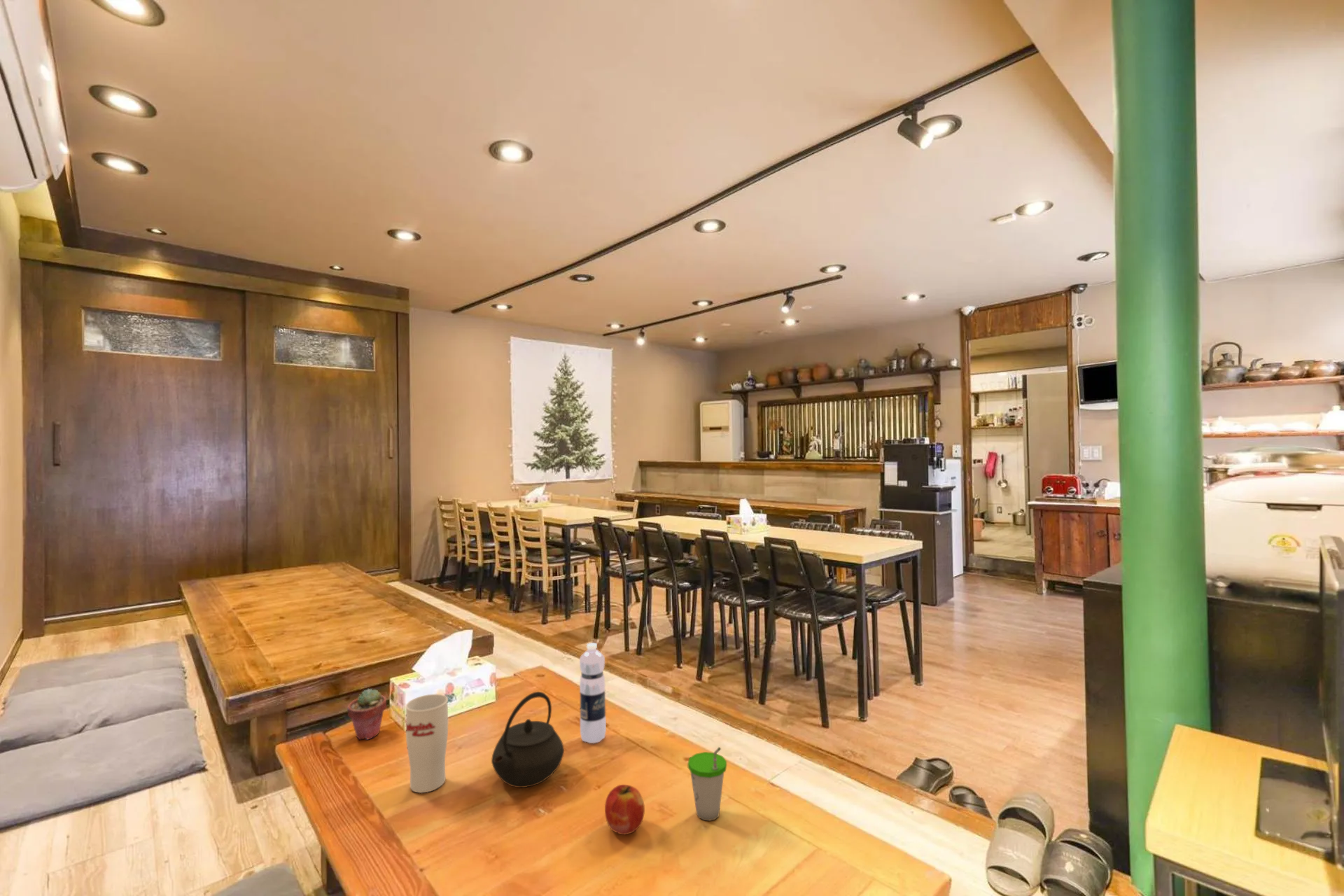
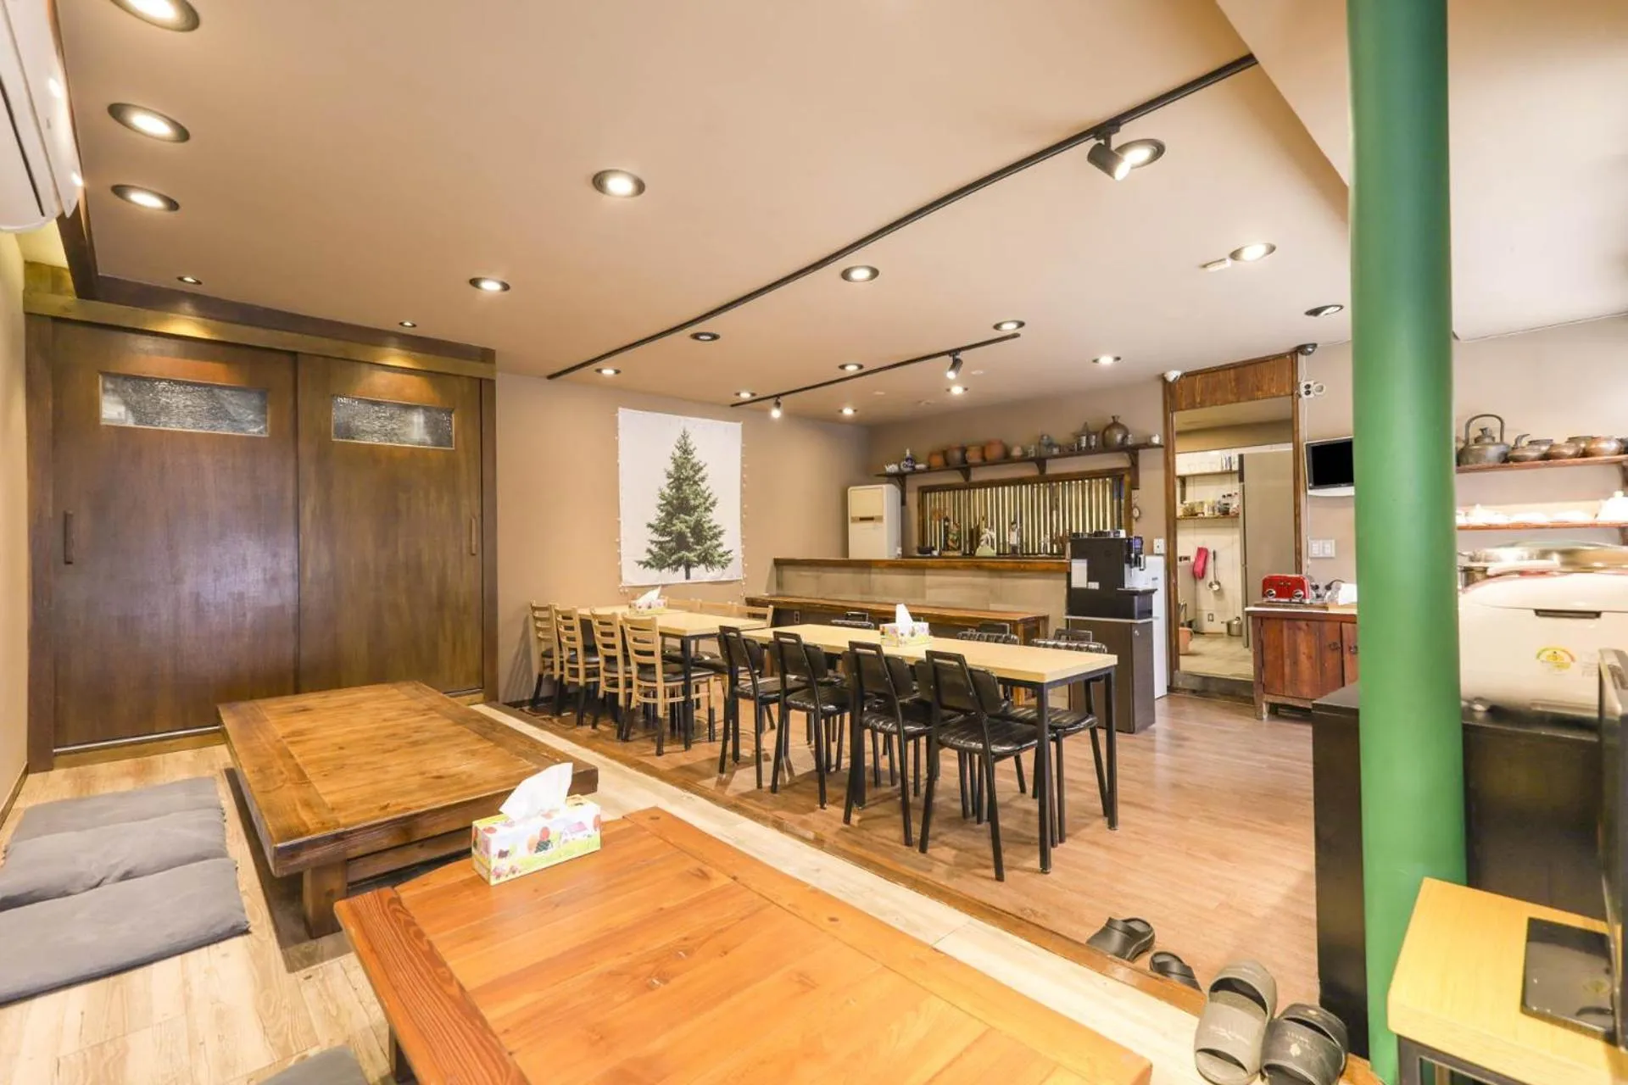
- cup (427, 743)
- kettle (524, 737)
- potted succulent (368, 711)
- cup (707, 776)
- apple (624, 806)
- water bottle (592, 691)
